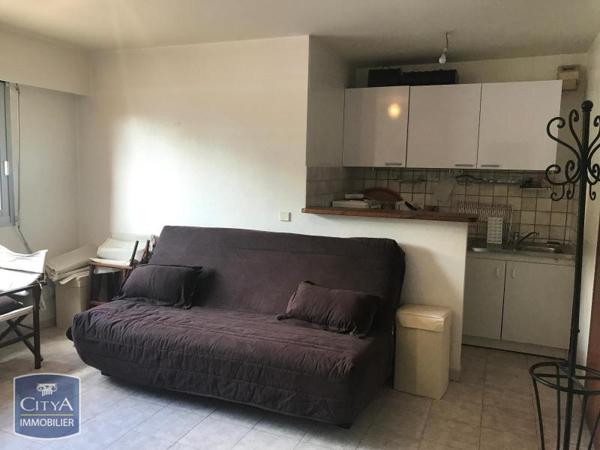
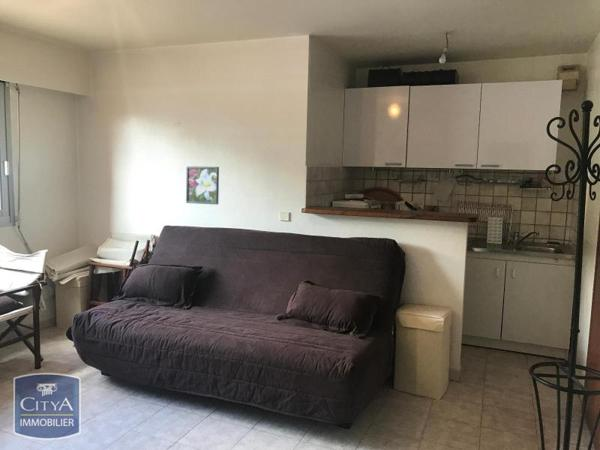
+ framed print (202, 185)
